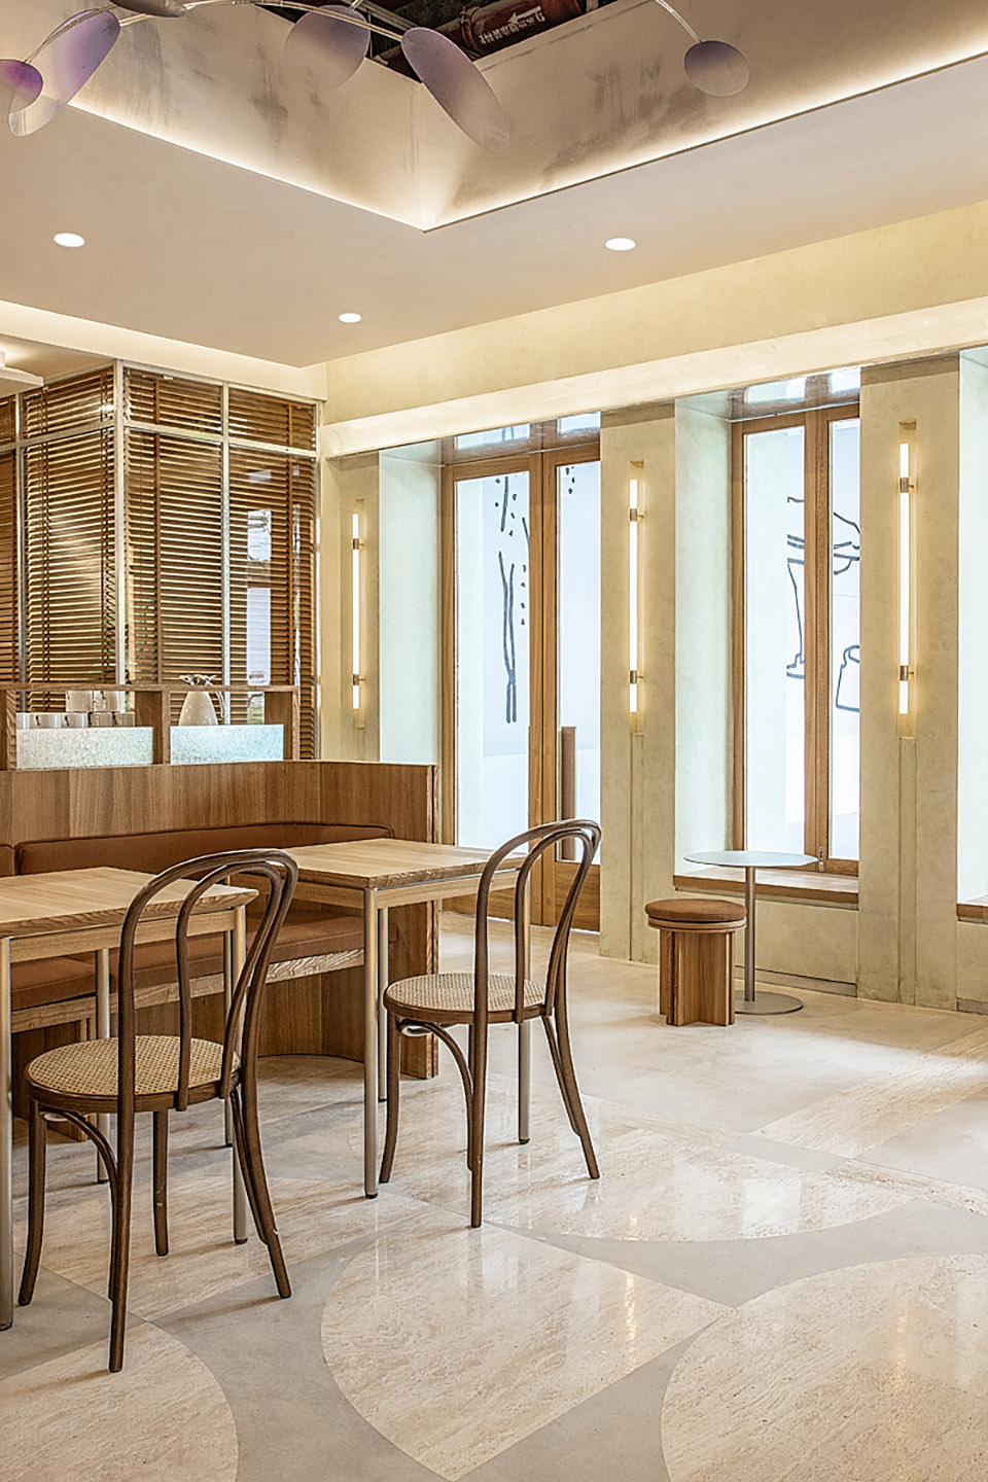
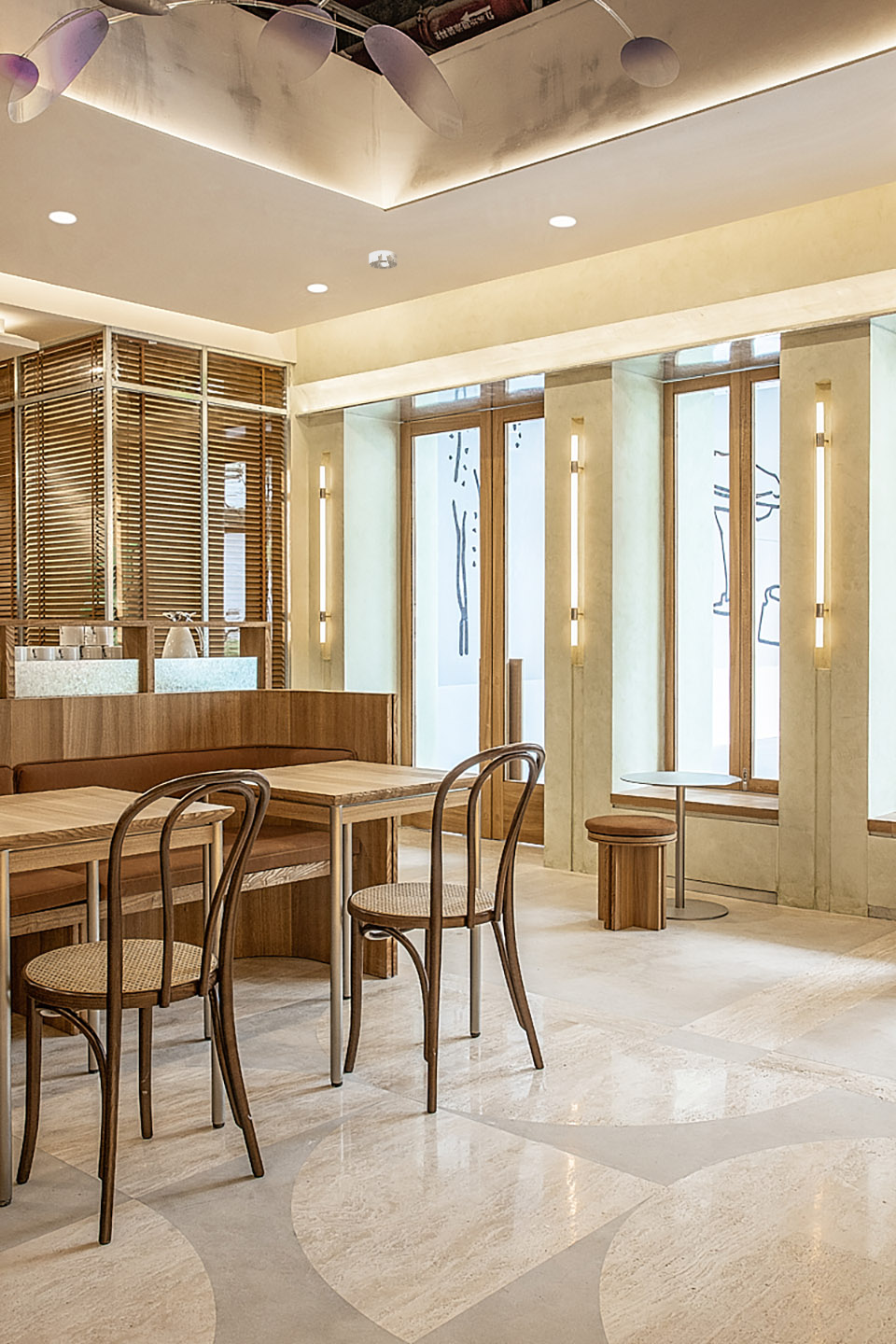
+ smoke detector (383, 259)
